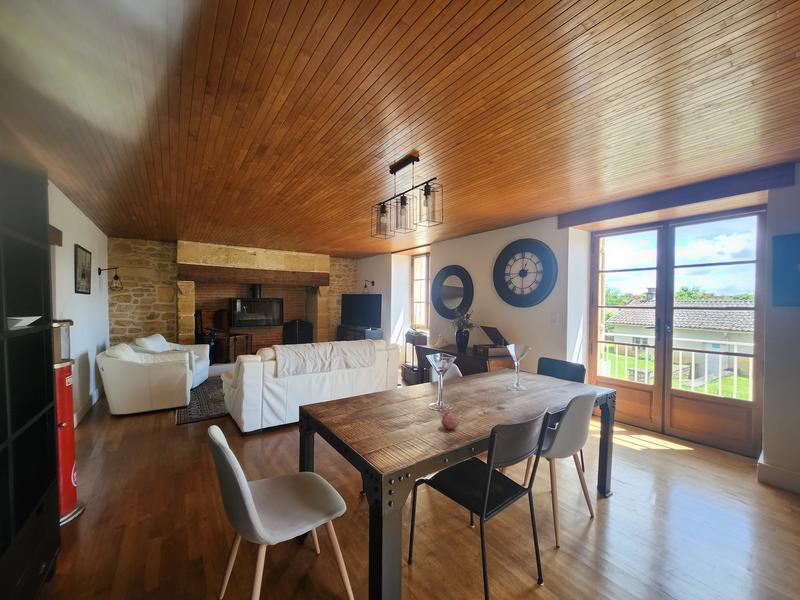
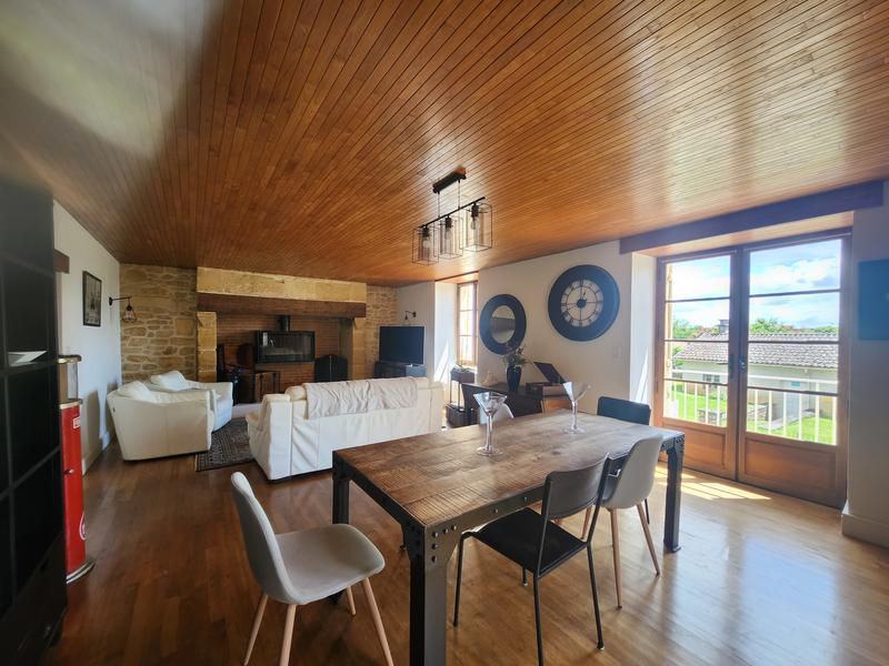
- fruit (450, 420)
